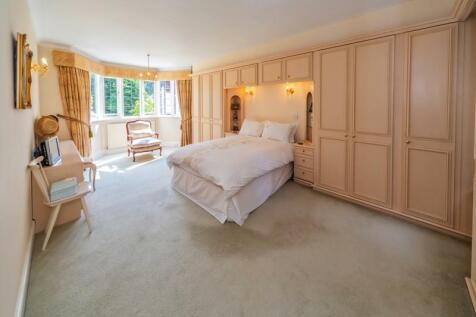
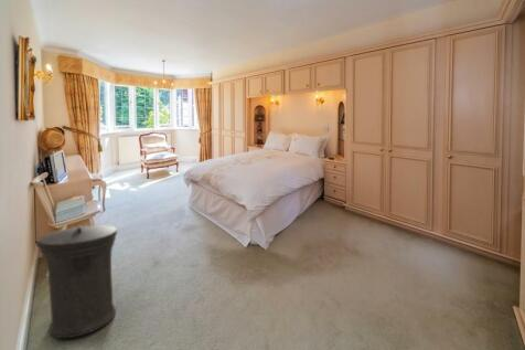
+ trash can (82, 273)
